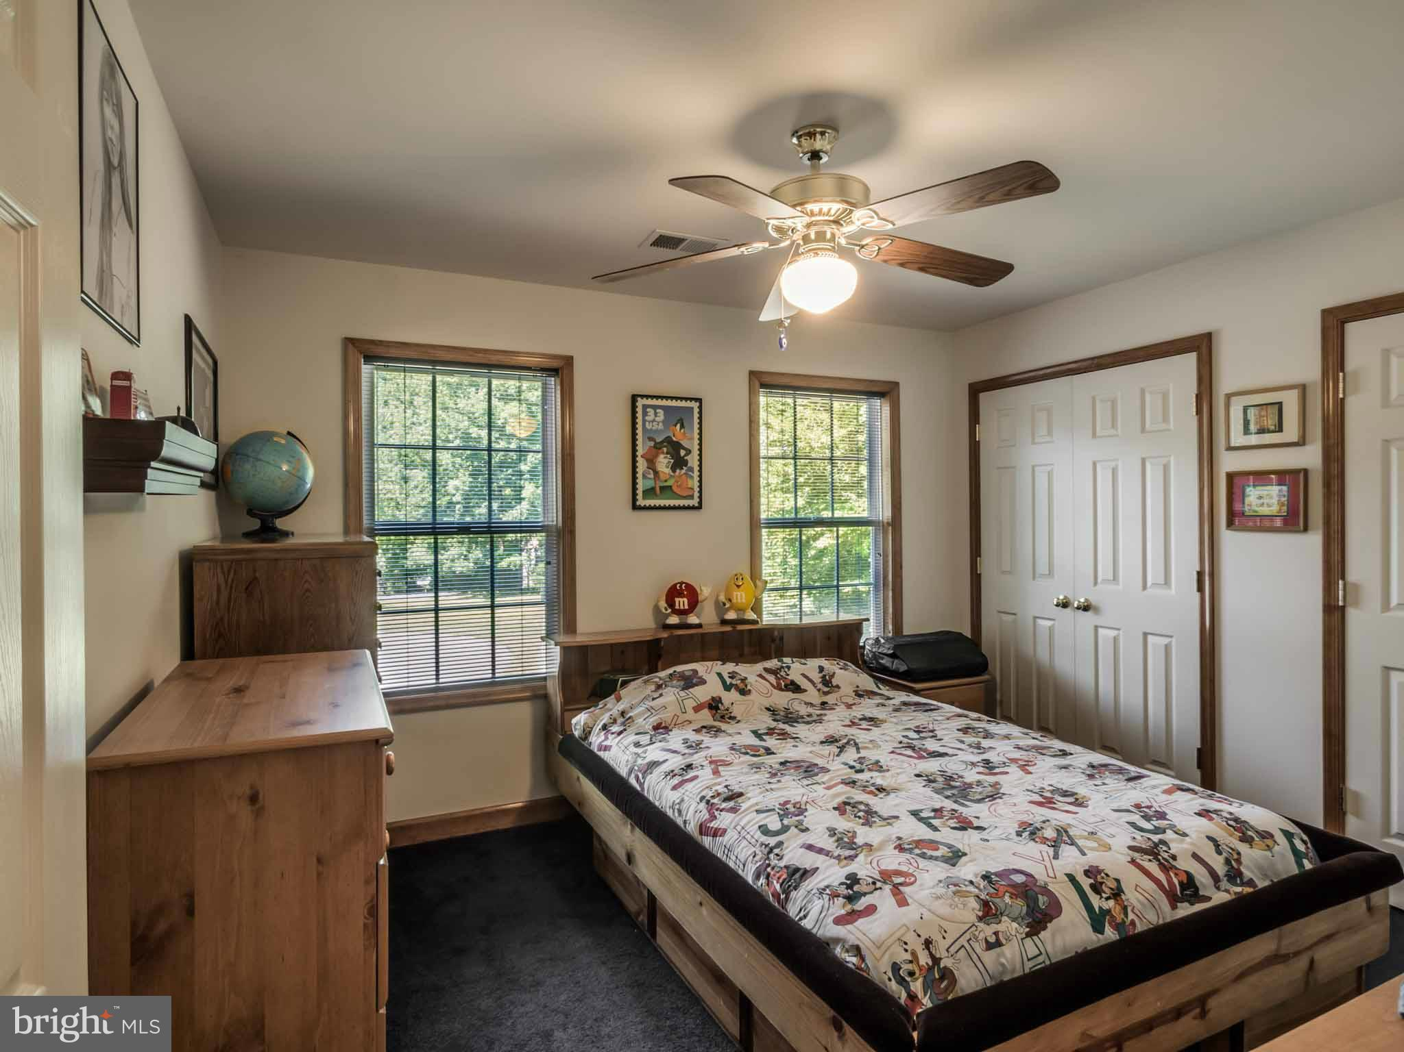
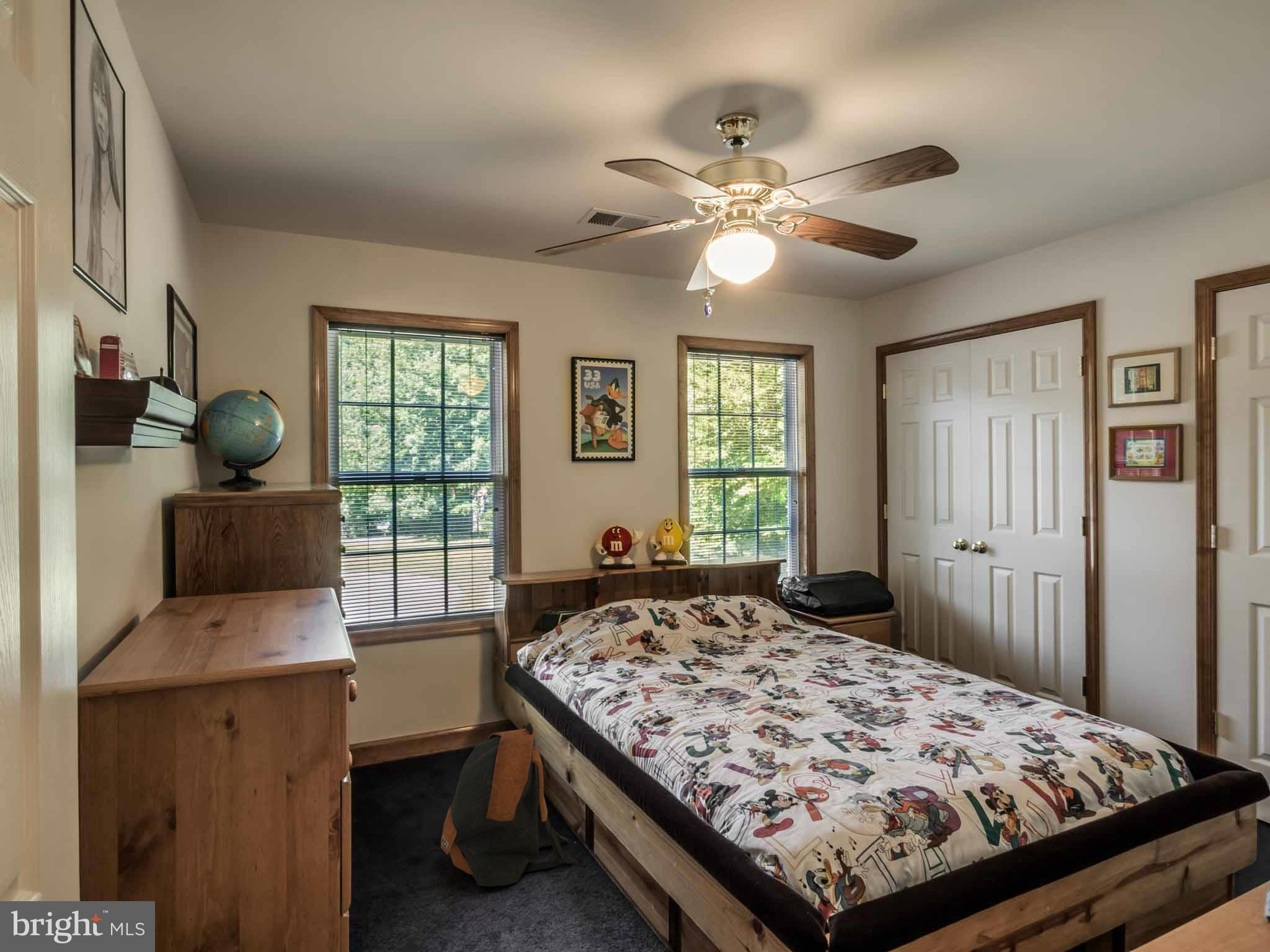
+ backpack (507, 793)
